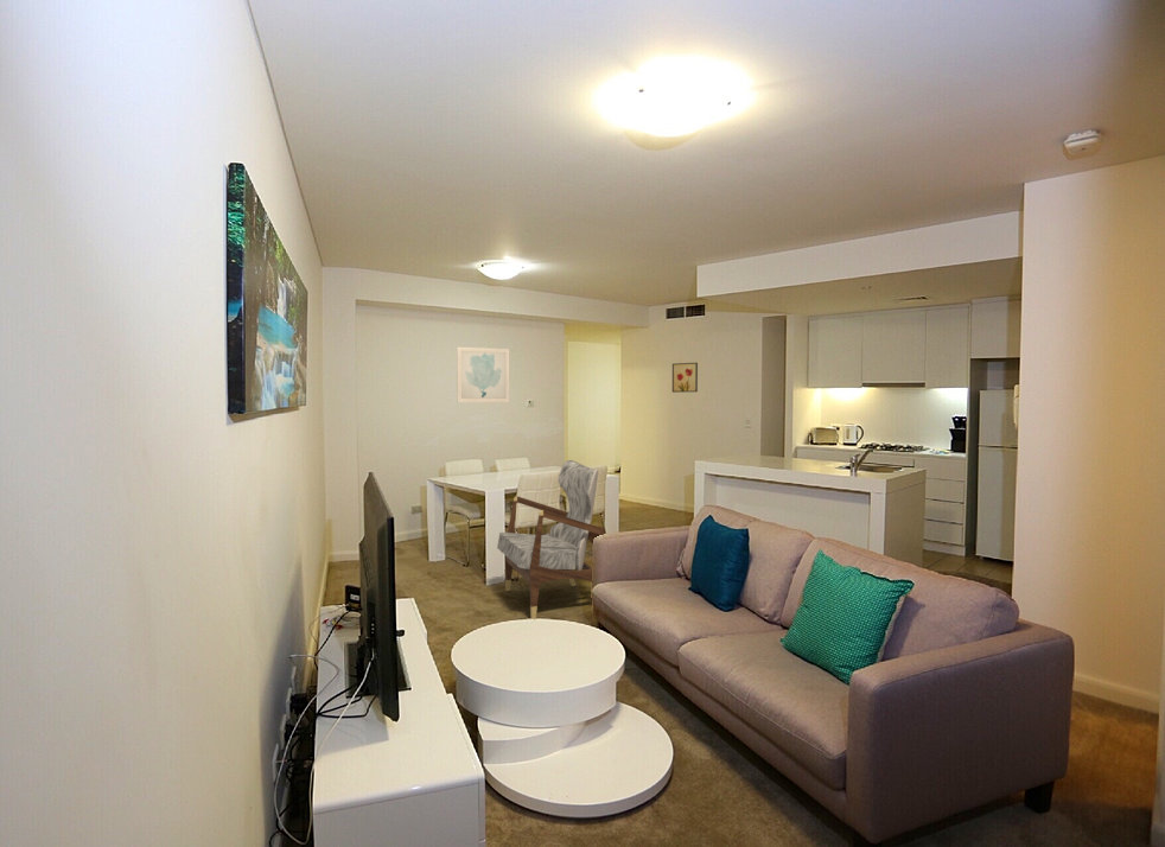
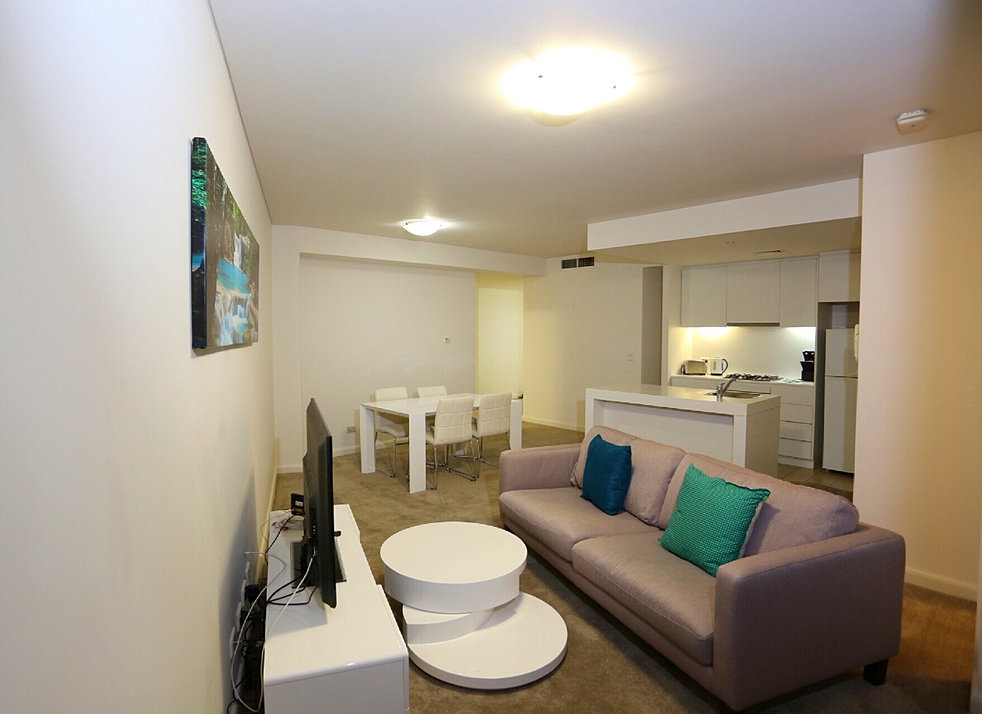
- wall art (685, 377)
- armchair (550, 533)
- wall art (483, 375)
